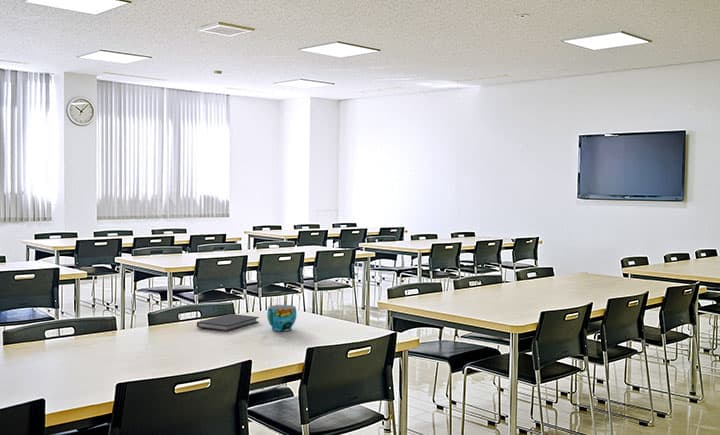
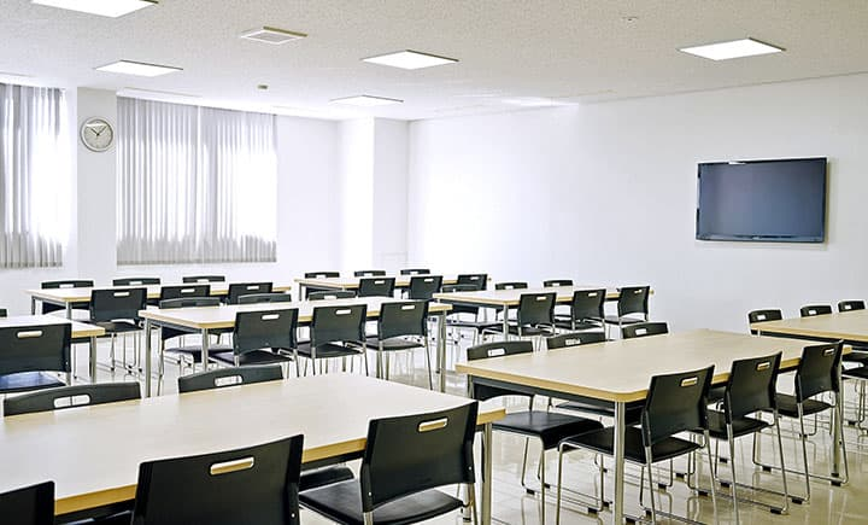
- cup (281, 317)
- diary (228, 322)
